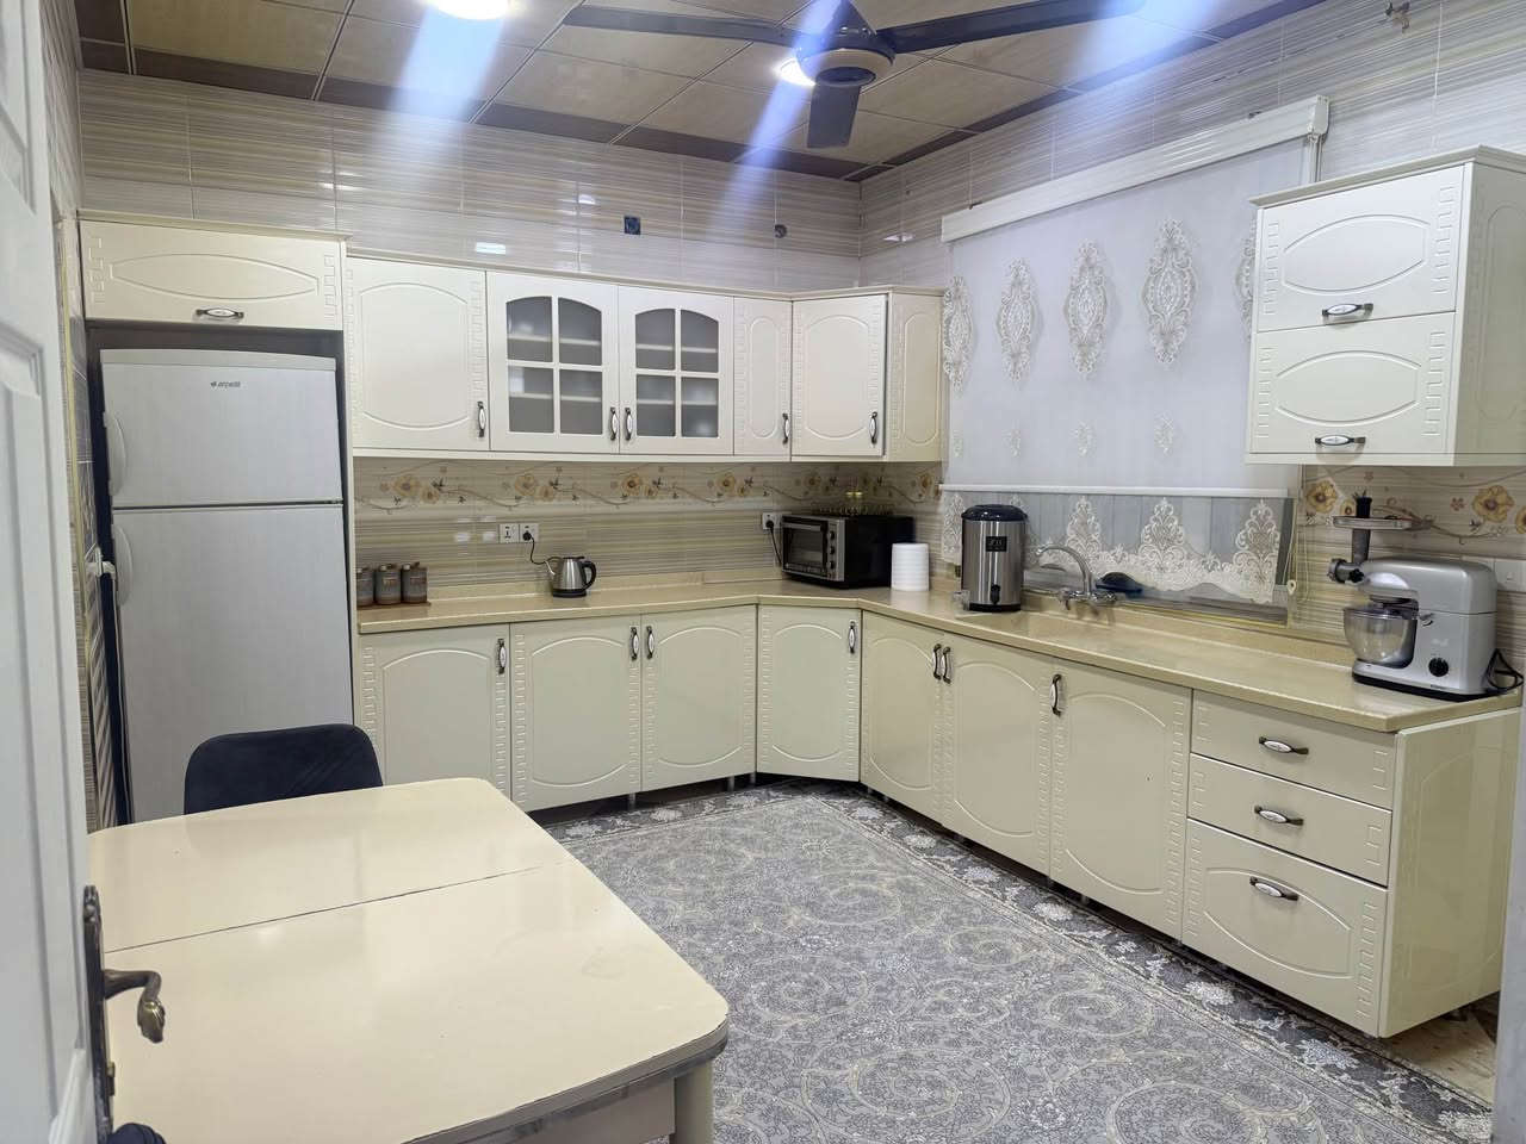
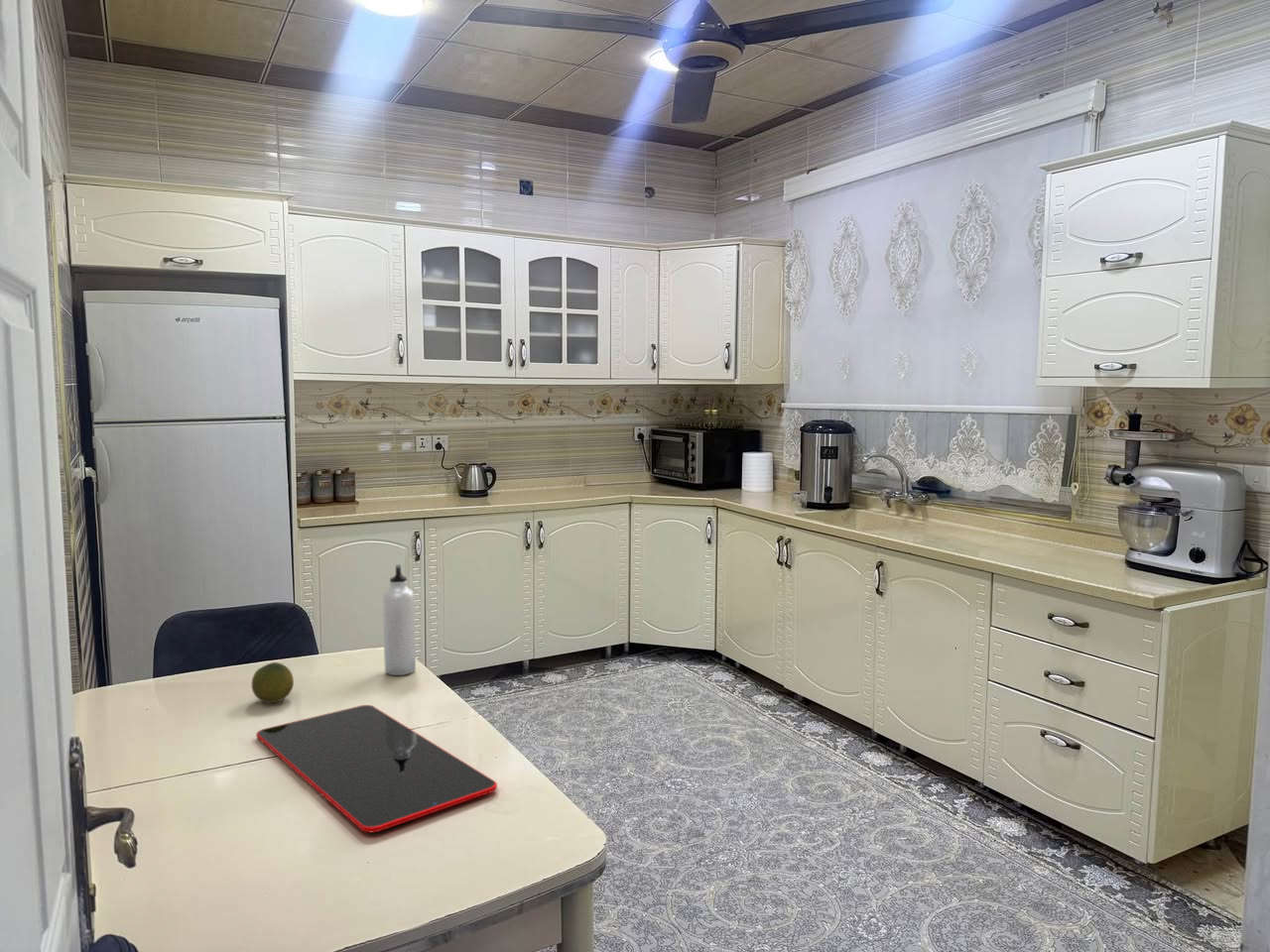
+ fruit (272, 682)
+ water bottle (399, 618)
+ cutting board (368, 759)
